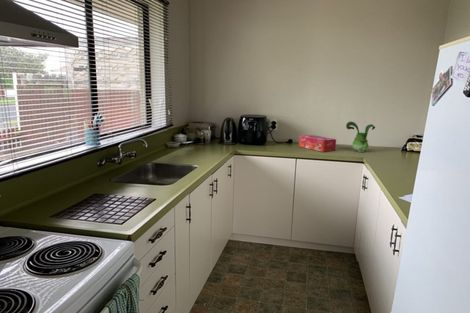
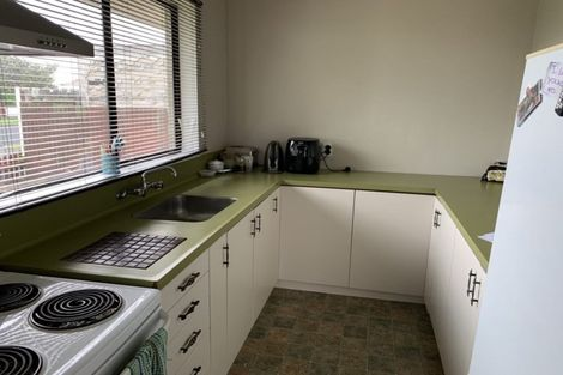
- toy figurine (359, 136)
- tissue box (316, 142)
